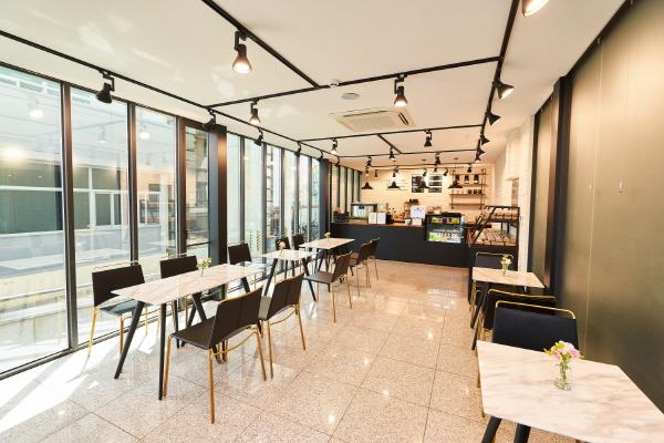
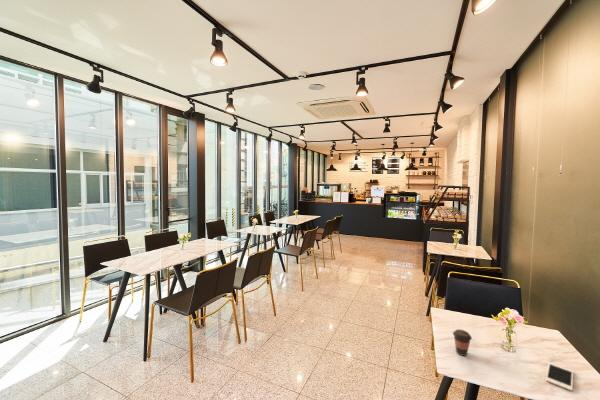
+ coffee cup (461, 342)
+ cell phone (559, 375)
